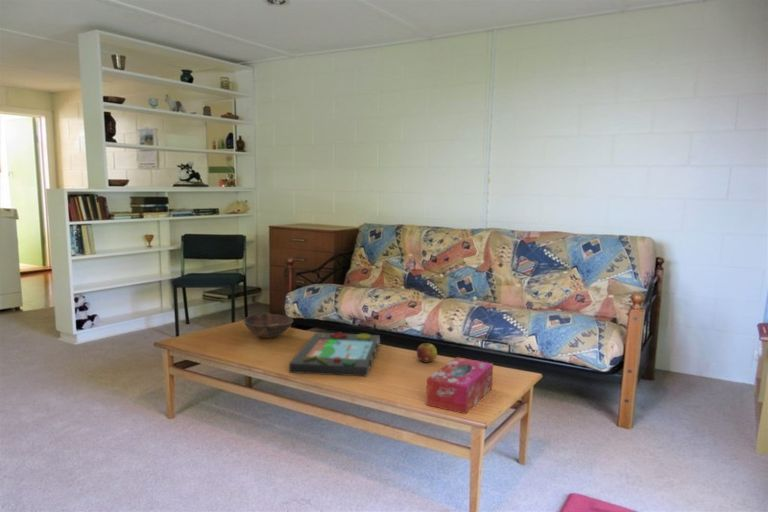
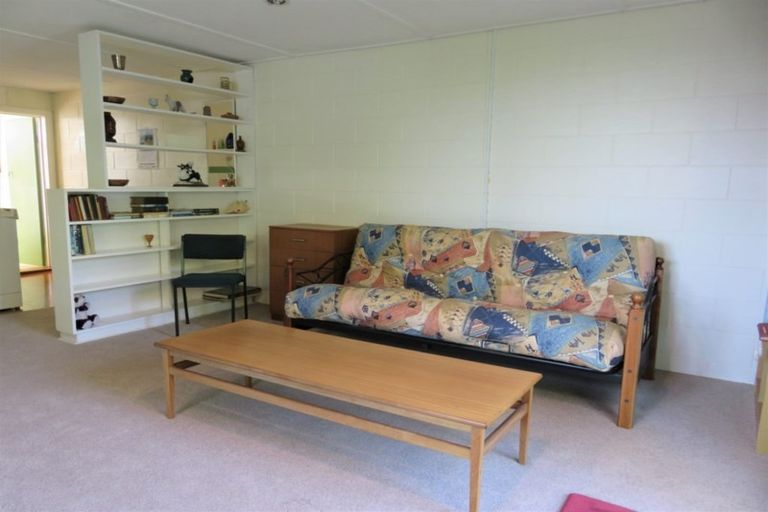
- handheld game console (339, 351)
- fruit (426, 352)
- tissue box (460, 383)
- bowl (268, 327)
